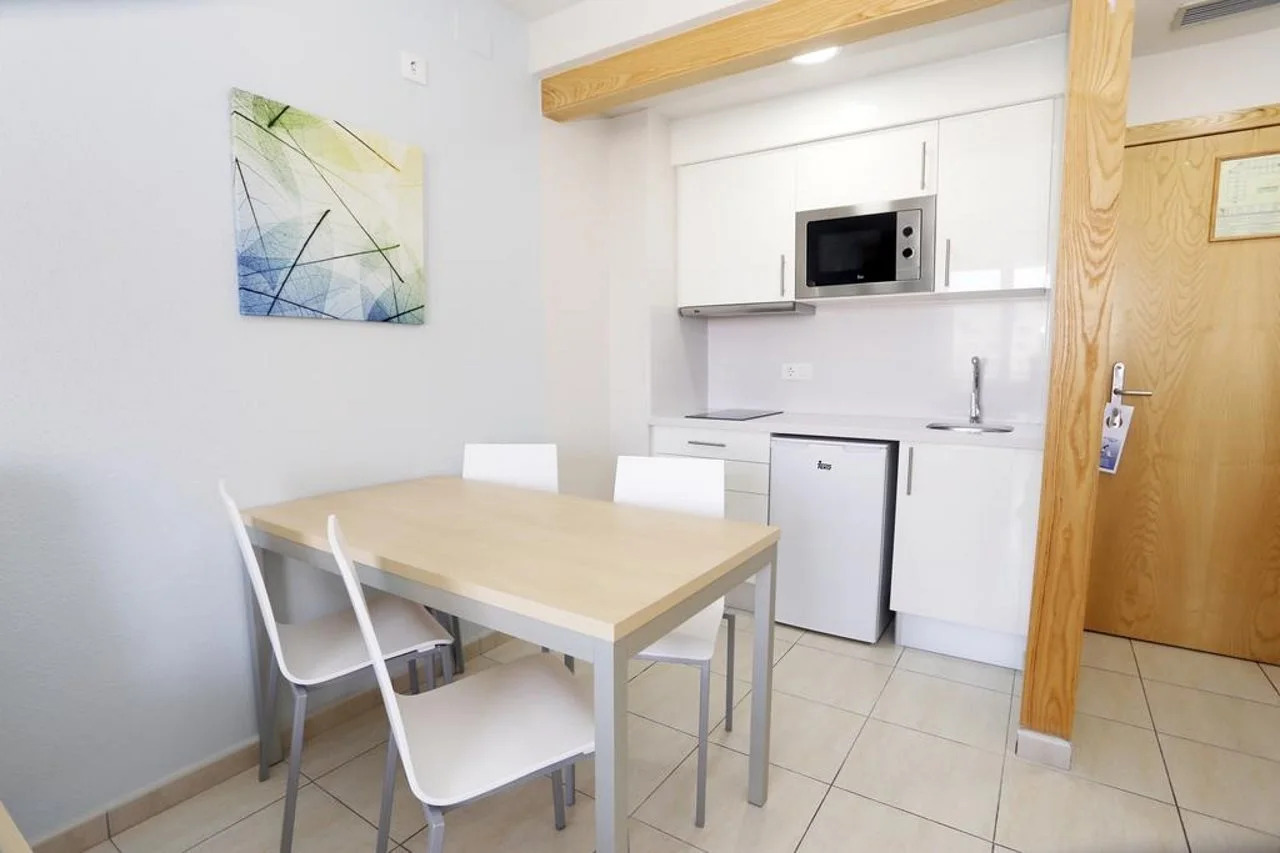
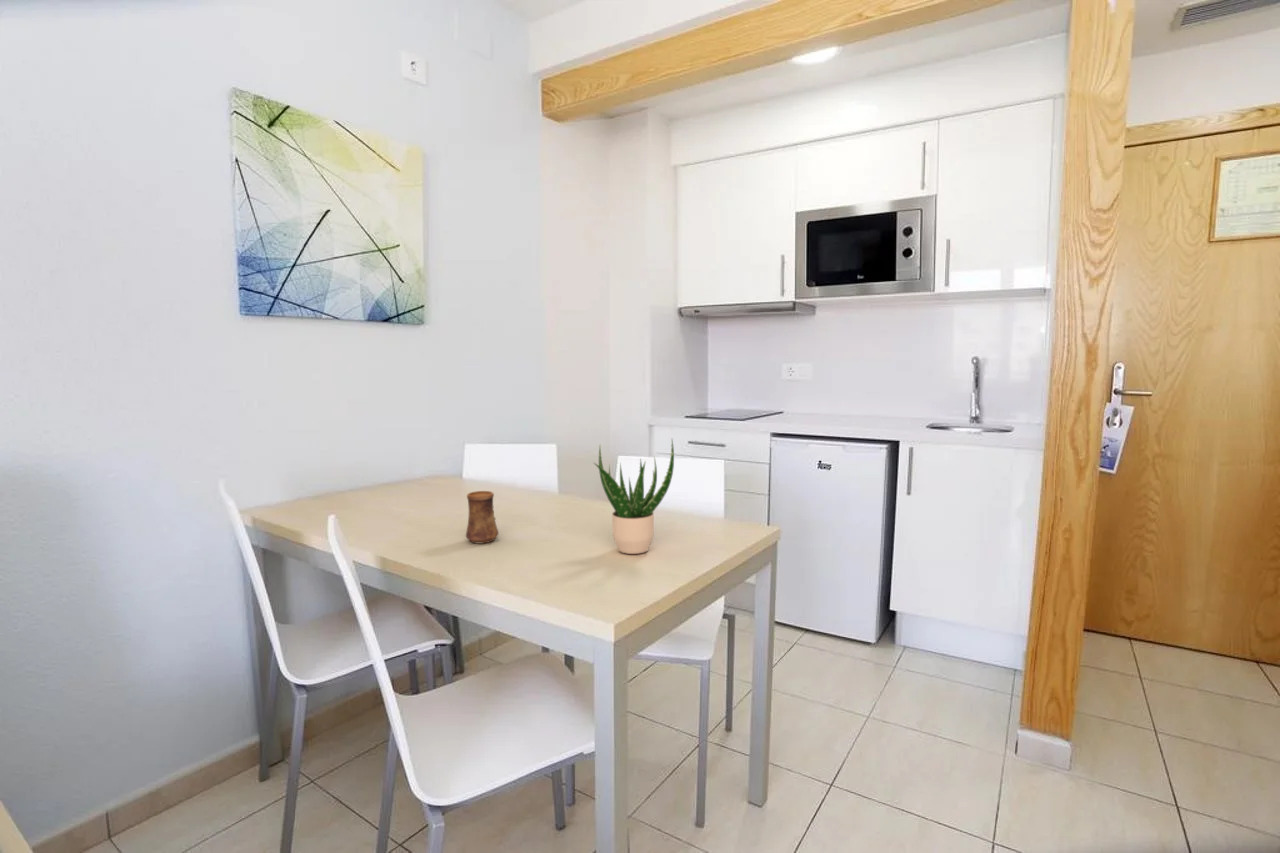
+ potted plant (634, 494)
+ cup (481, 516)
